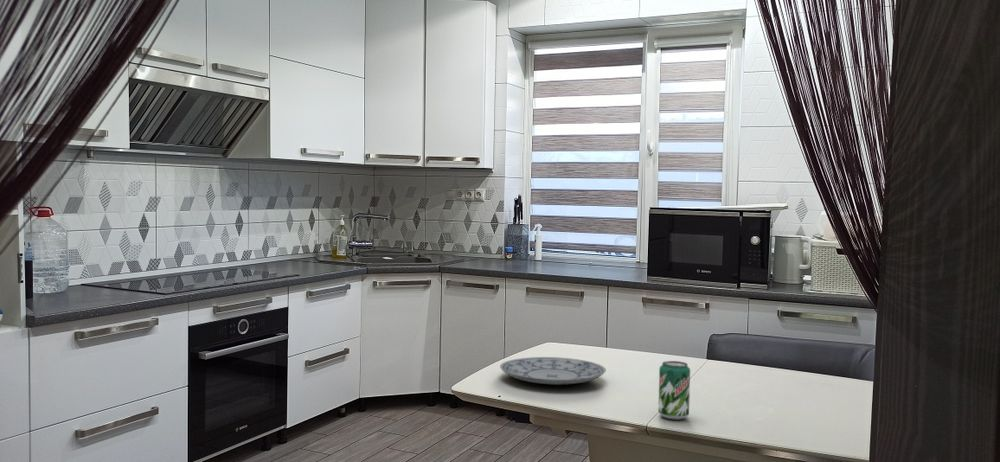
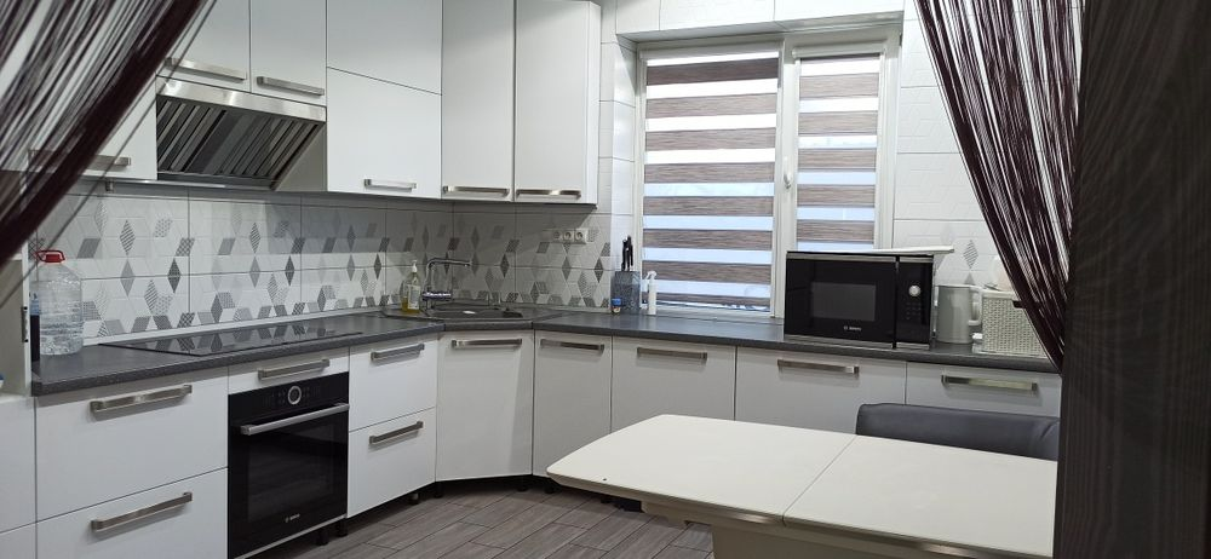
- plate (552, 373)
- beverage can (674, 389)
